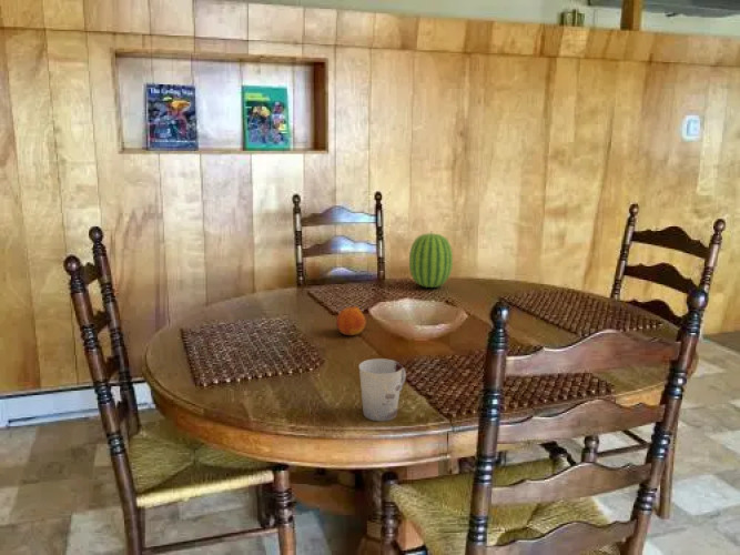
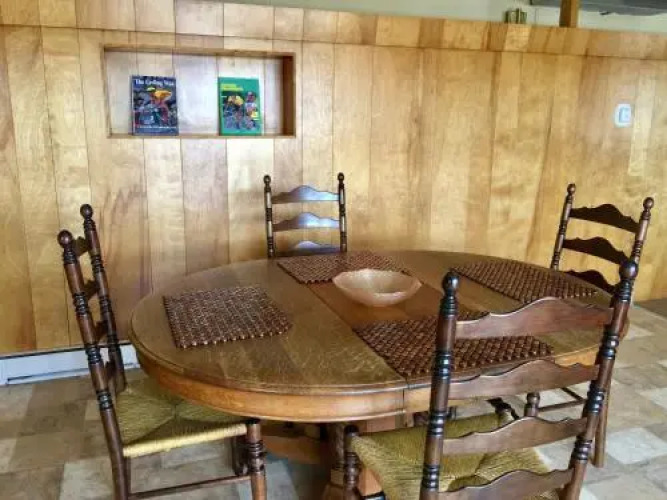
- fruit (351, 320)
- cup (385, 387)
- fruit (430, 259)
